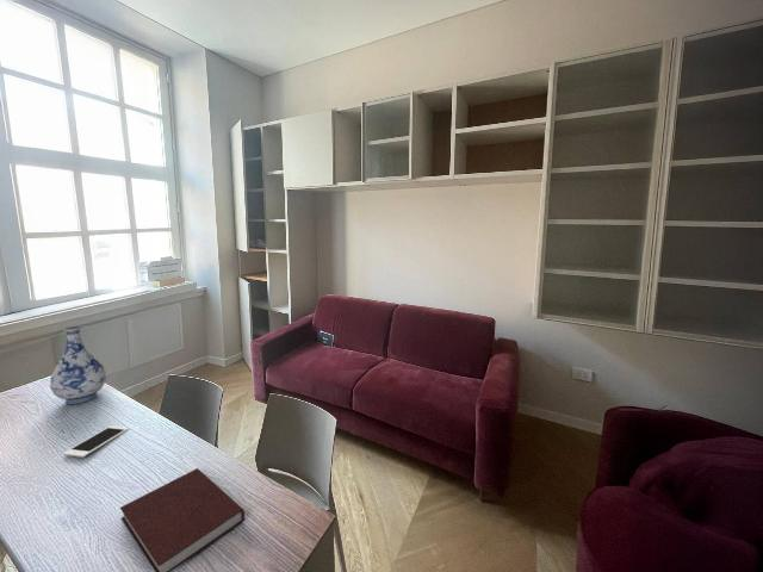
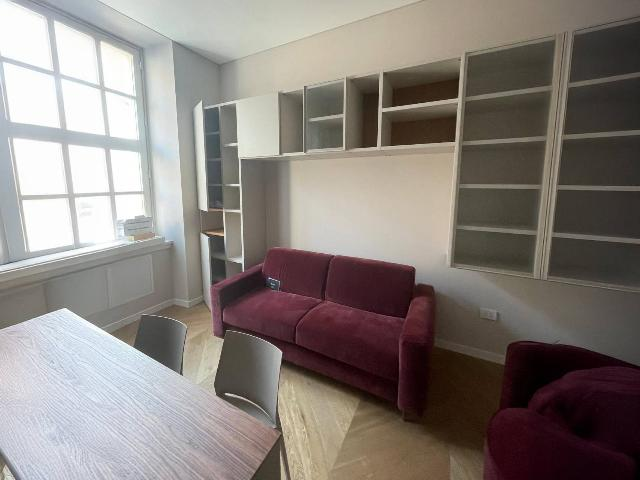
- cell phone (98, 440)
- vase (76, 363)
- notebook (182, 514)
